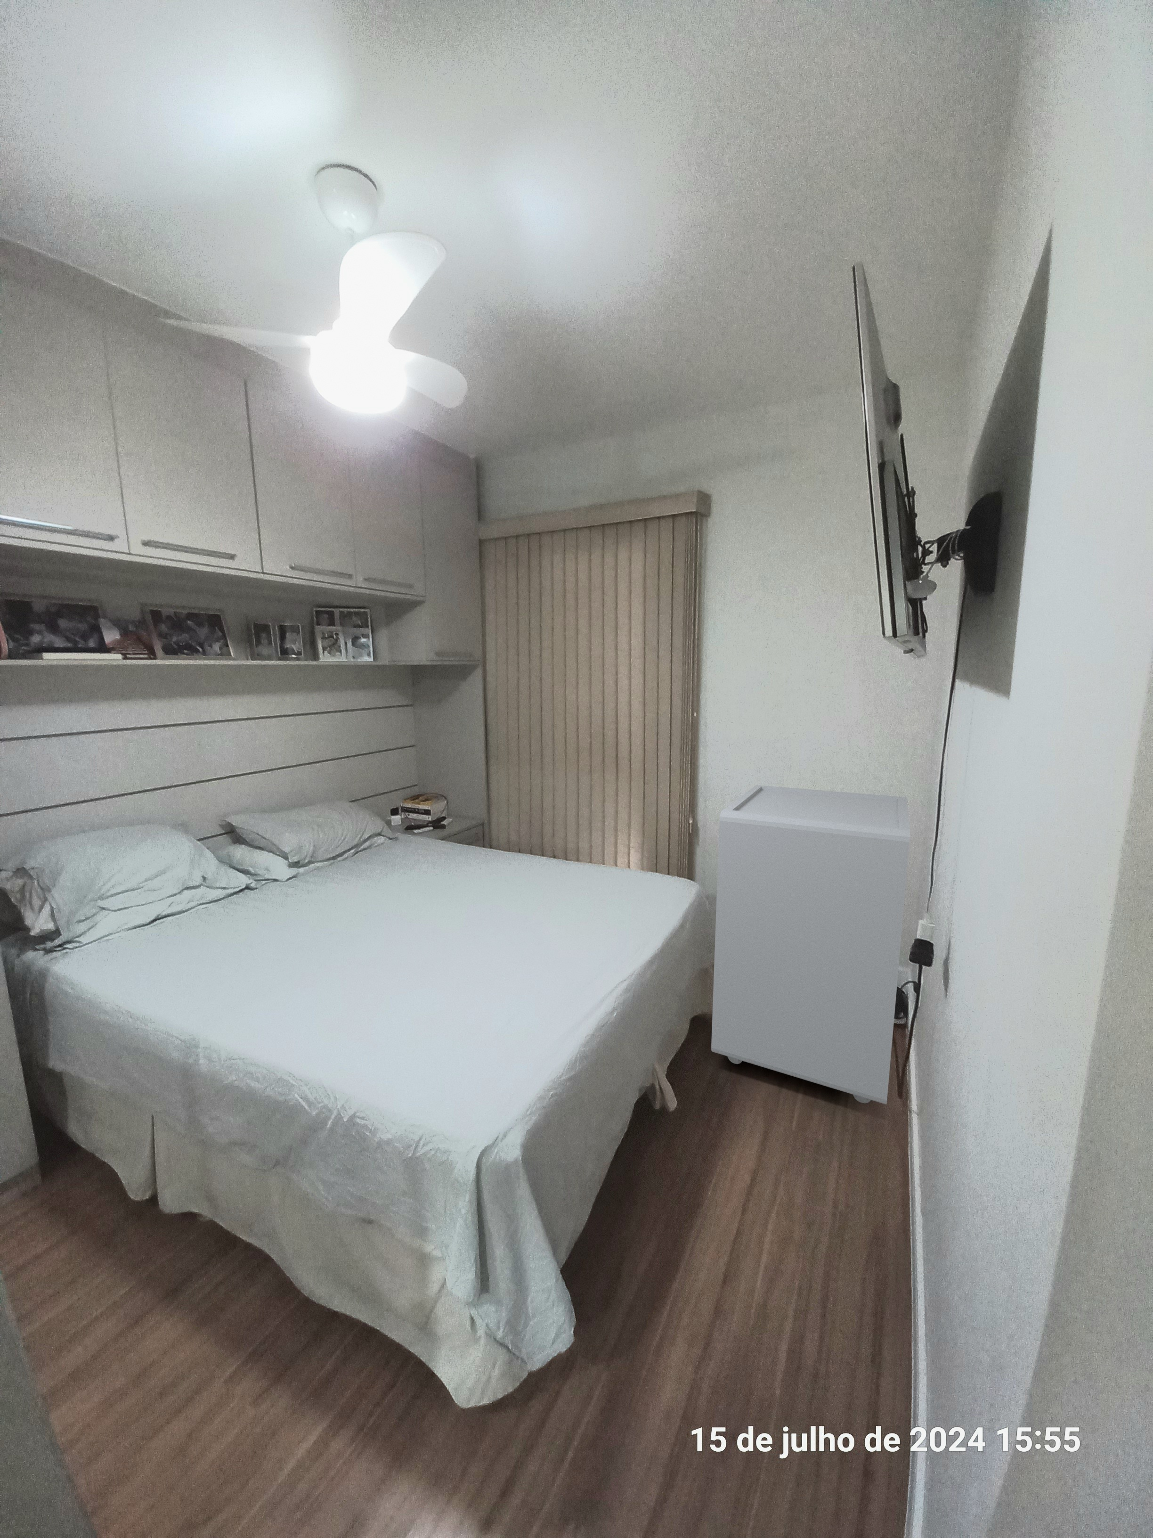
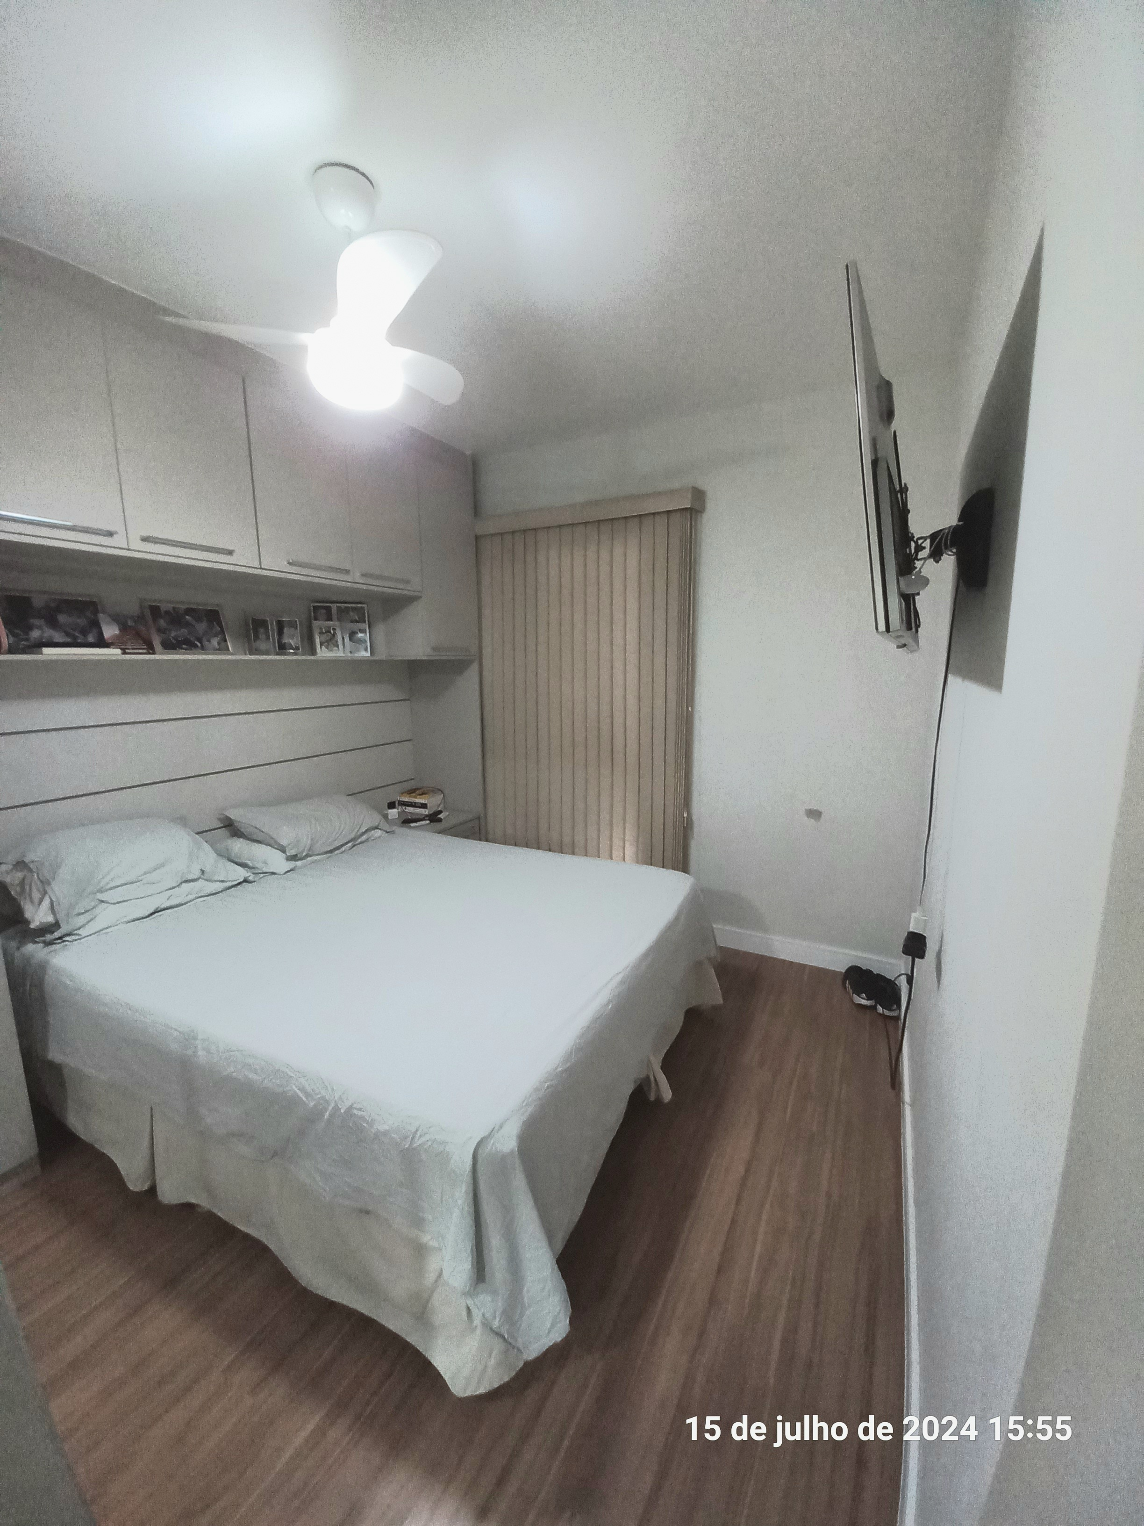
- storage cabinet (811, 929)
